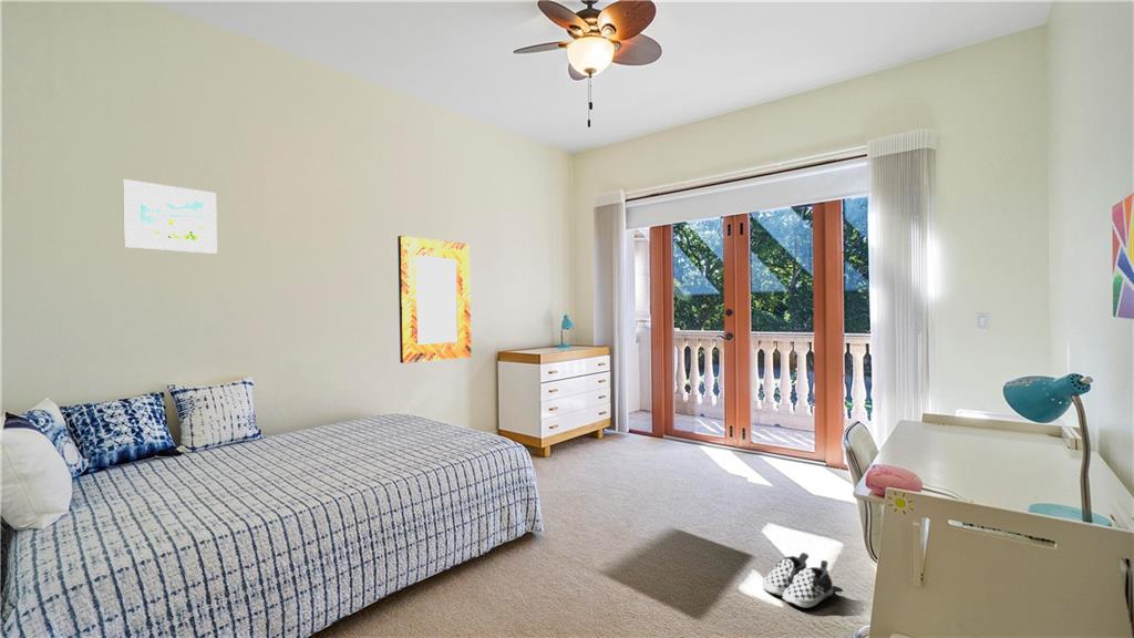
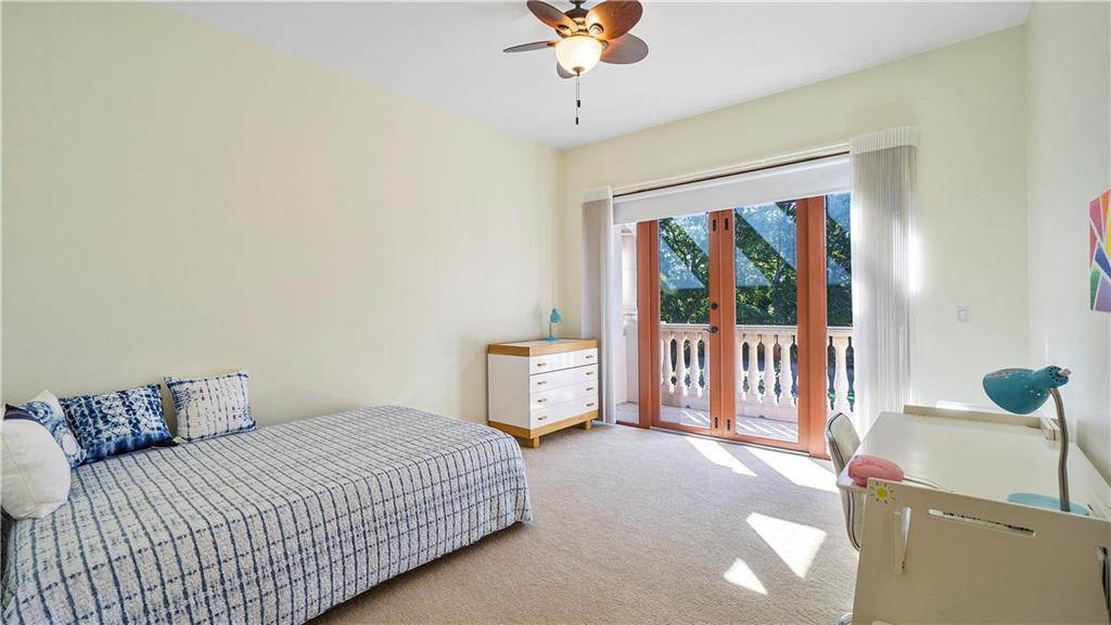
- shoe (797, 576)
- home mirror (436, 300)
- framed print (172, 218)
